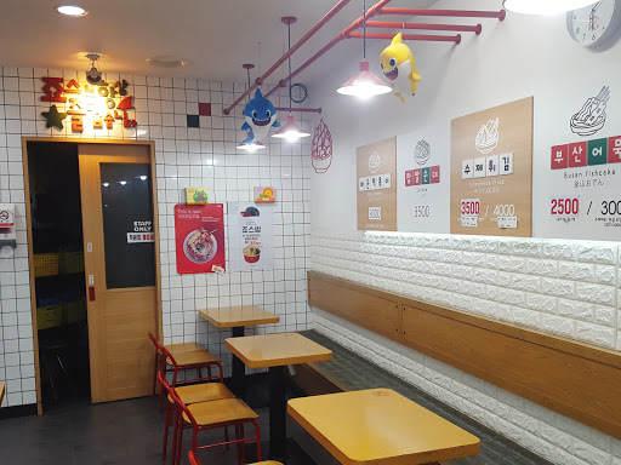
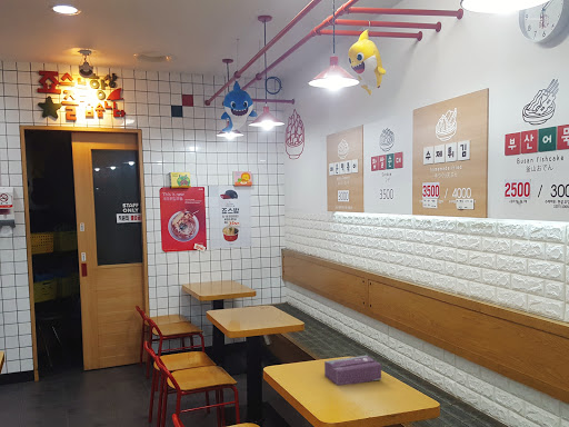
+ tissue box (352, 369)
